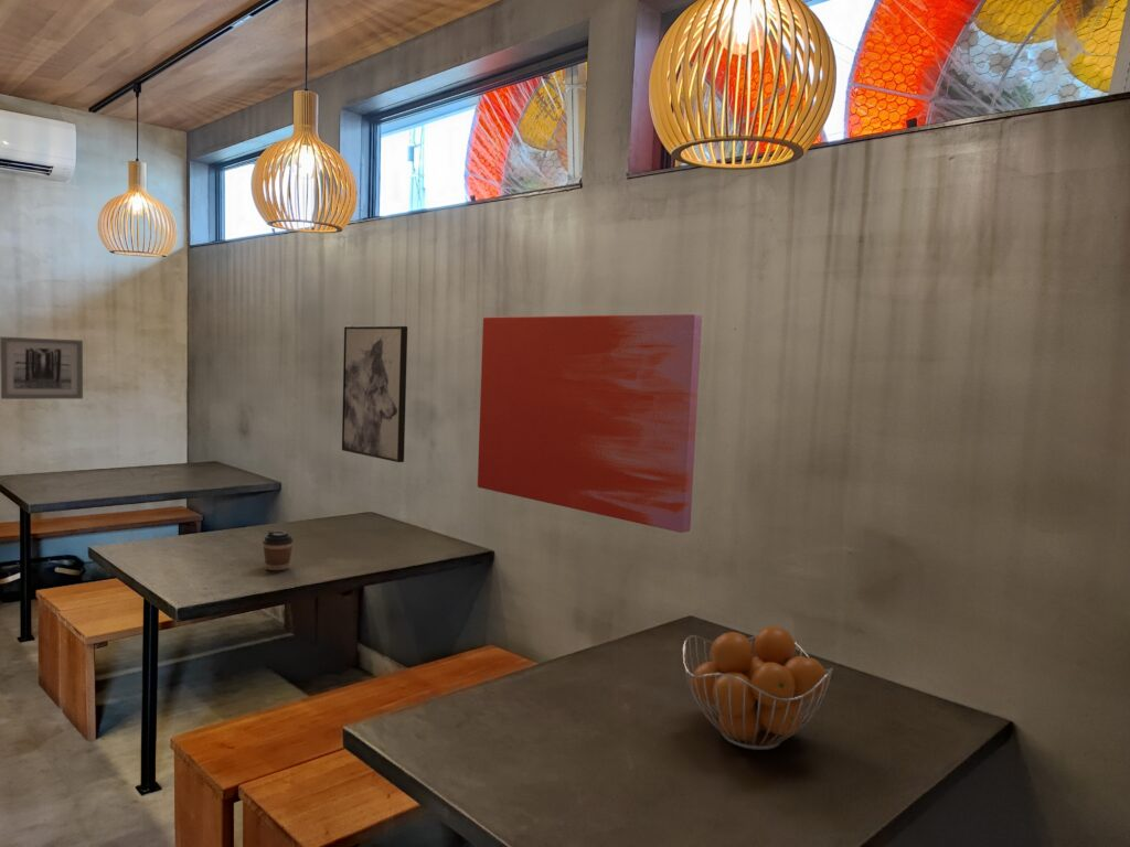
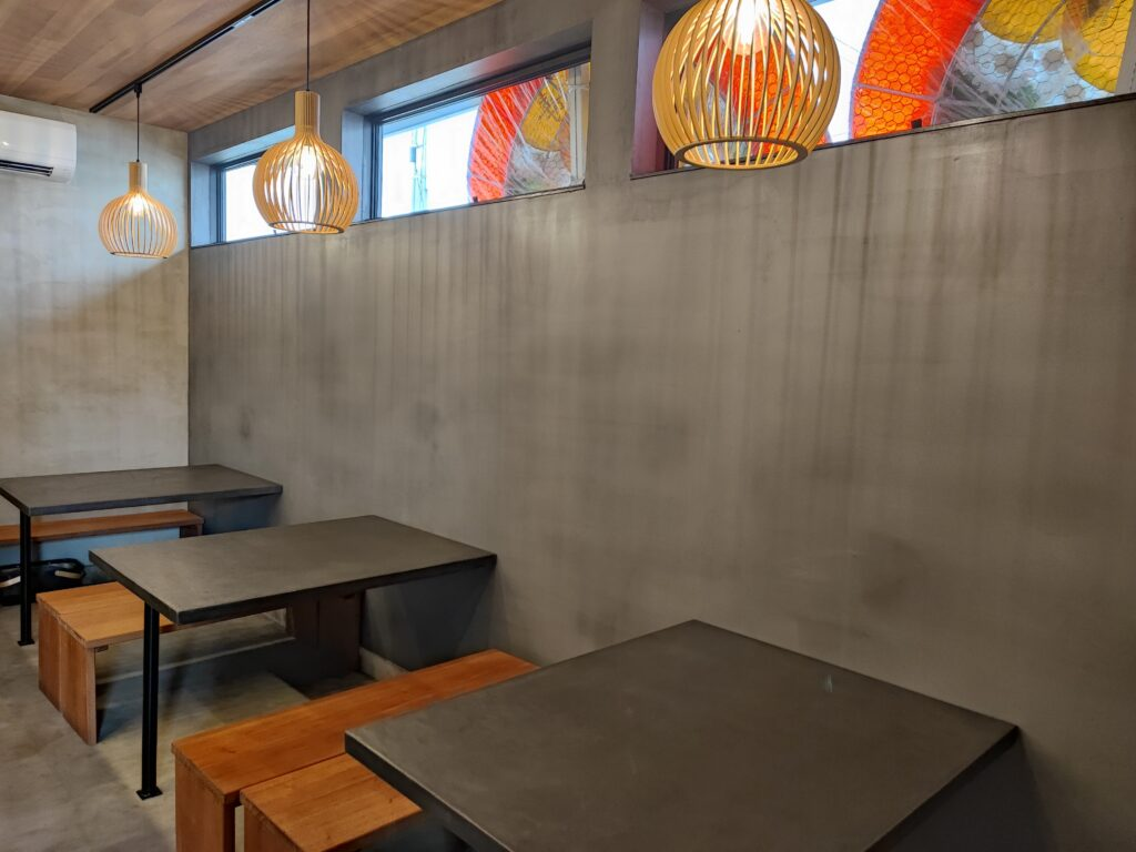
- wall art (373, 392)
- wall art (575, 412)
- fruit basket (754, 684)
- wall art (42, 368)
- coffee cup (277, 548)
